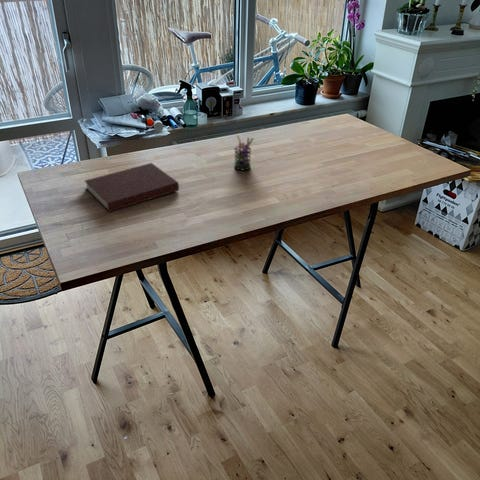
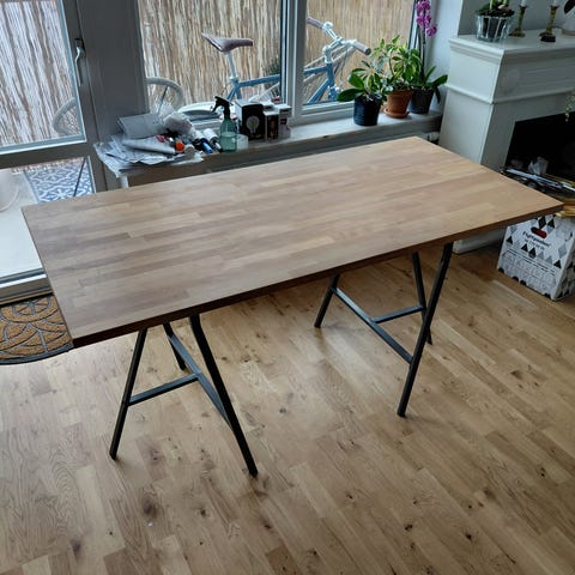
- notebook (131, 185)
- pen holder (244, 151)
